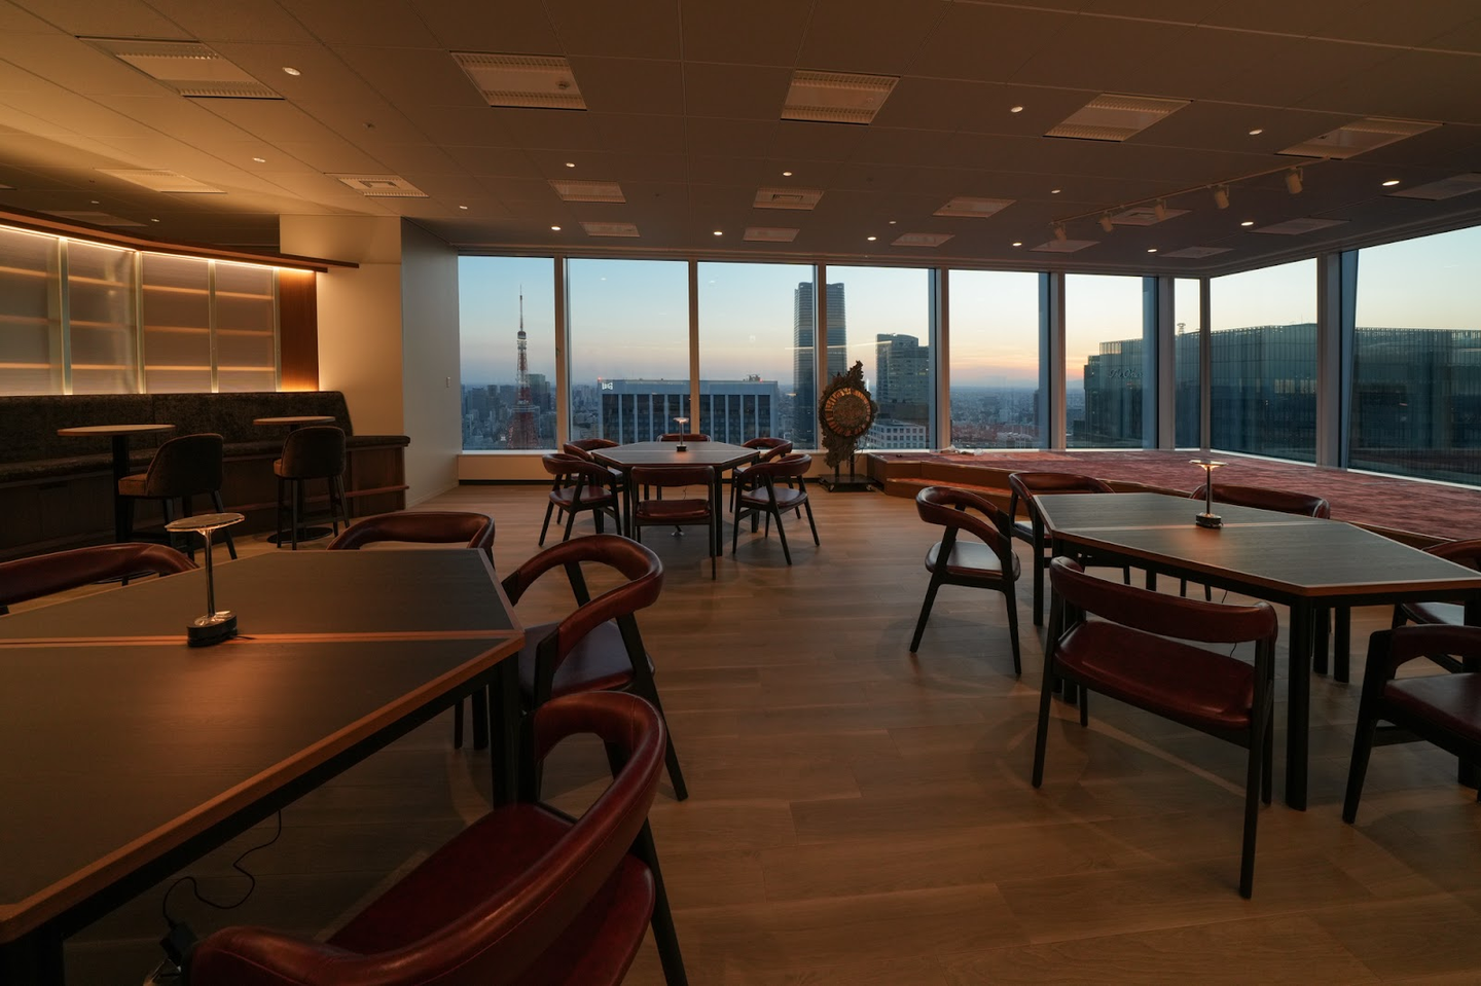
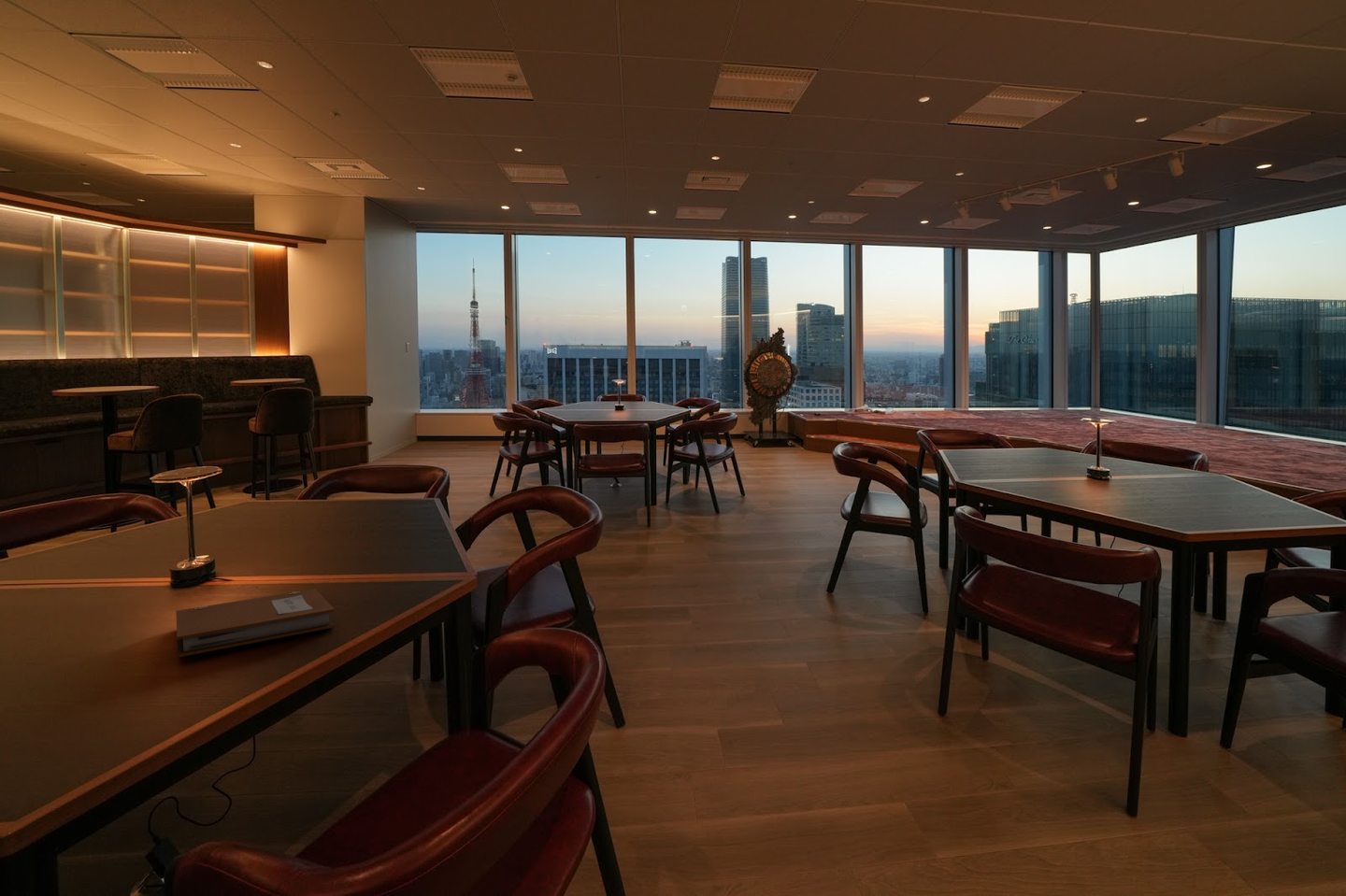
+ notebook (258, 617)
